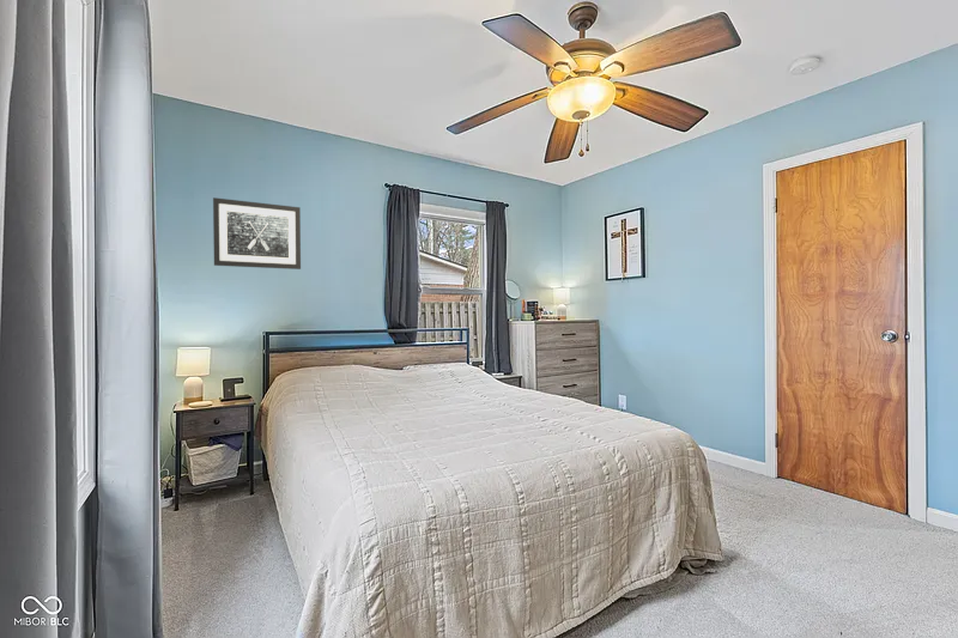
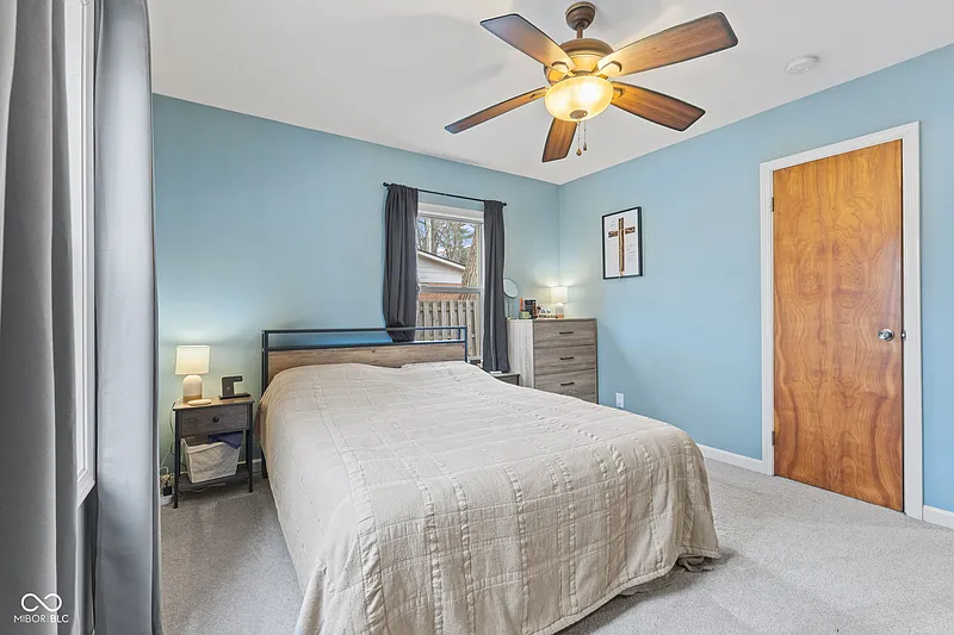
- wall art (259, 235)
